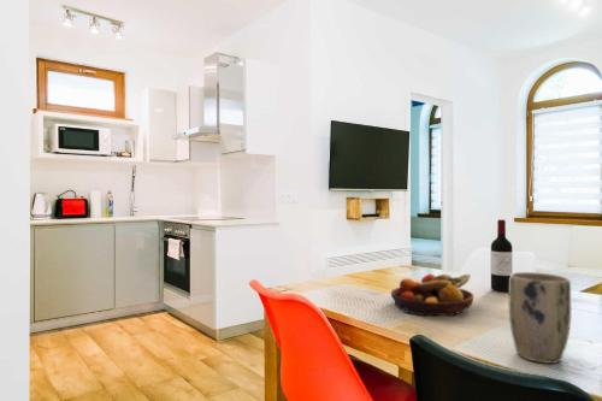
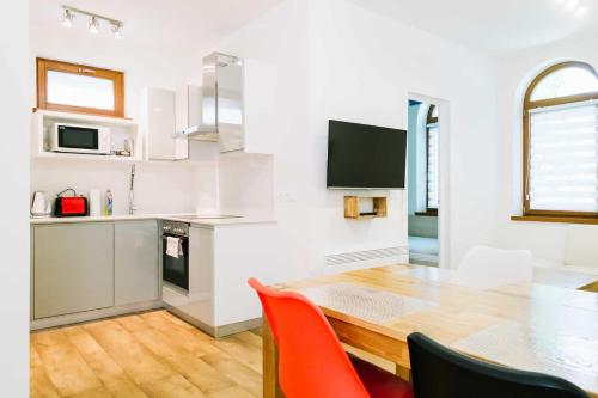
- fruit bowl (431, 289)
- plant pot (538, 316)
- wine bottle (501, 254)
